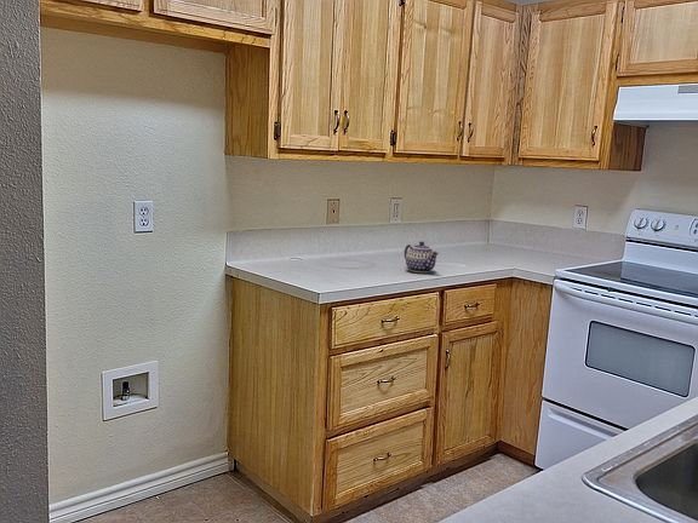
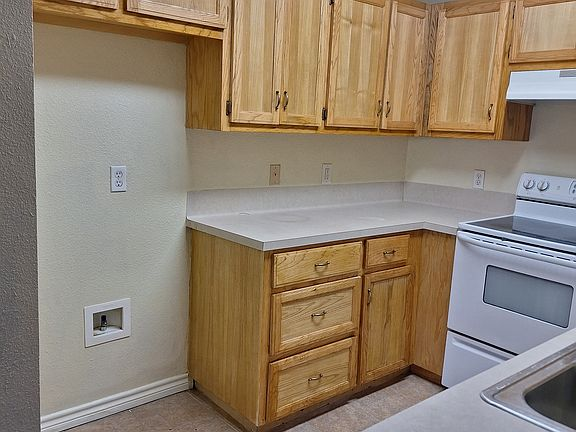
- teapot (420, 255)
